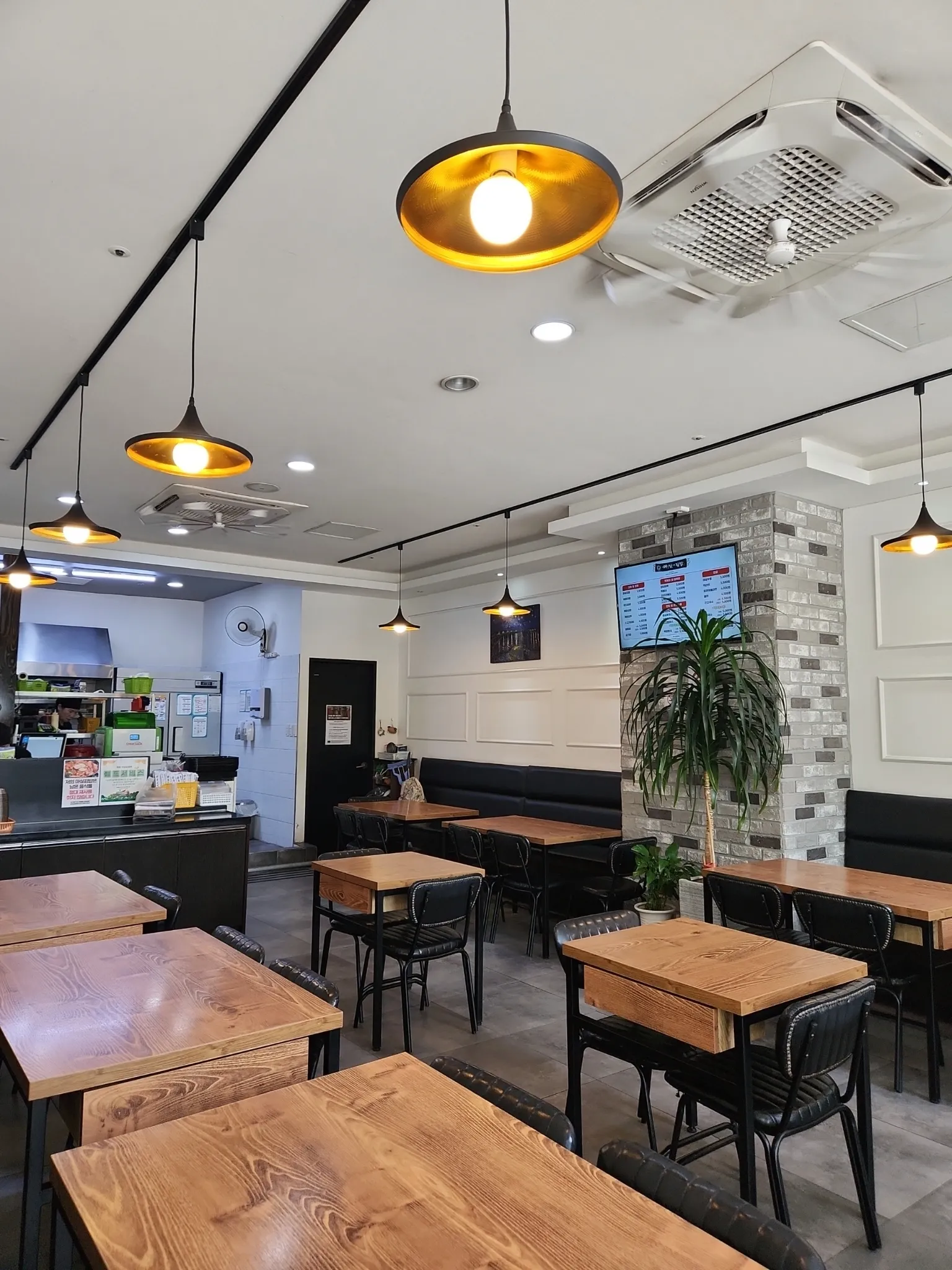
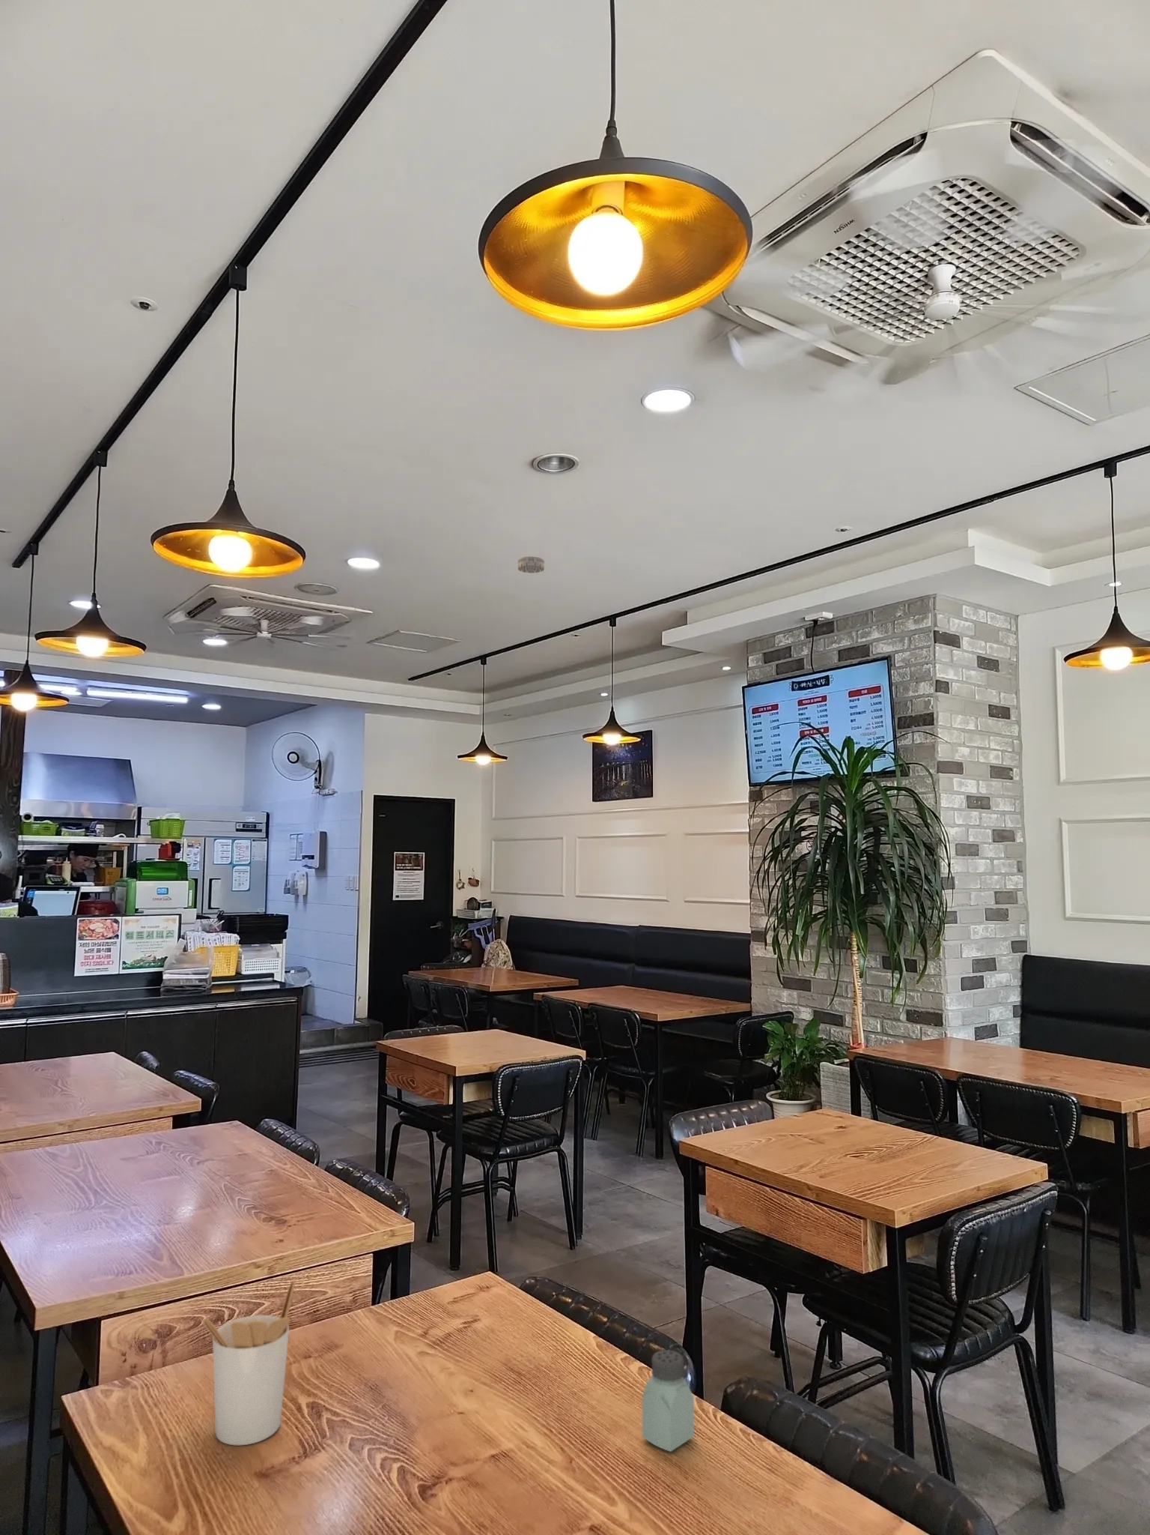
+ utensil holder (252, 1365)
+ saltshaker (668, 1397)
+ smoke detector (530, 563)
